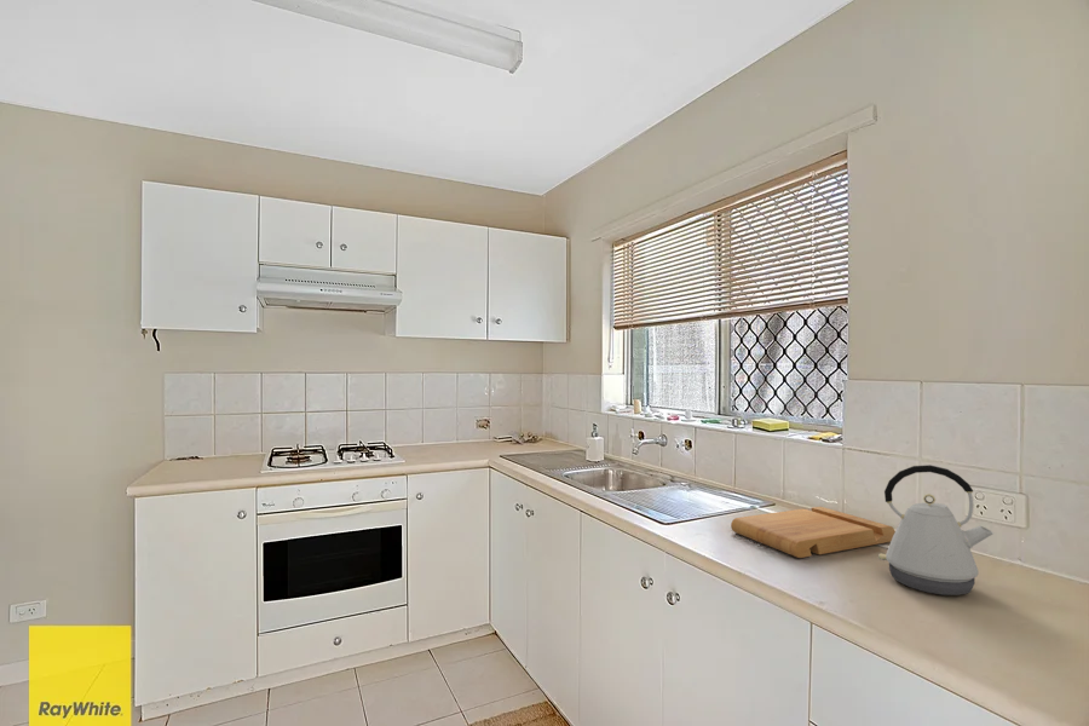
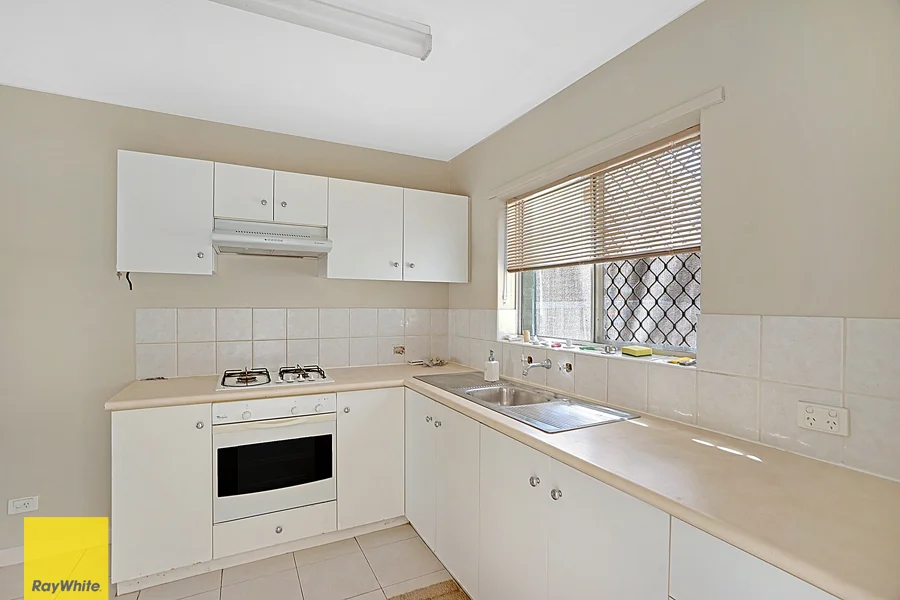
- cutting board (811, 529)
- kettle (933, 525)
